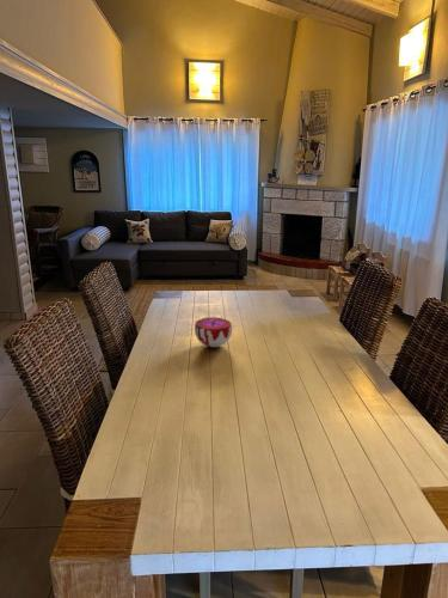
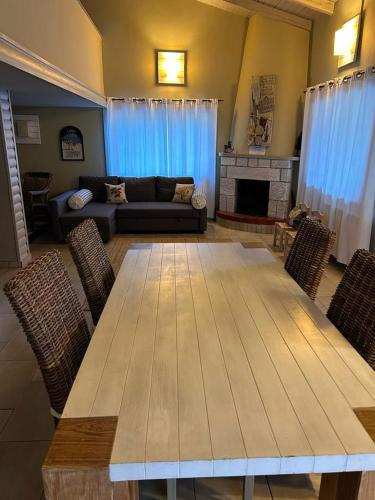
- decorative bowl (213, 334)
